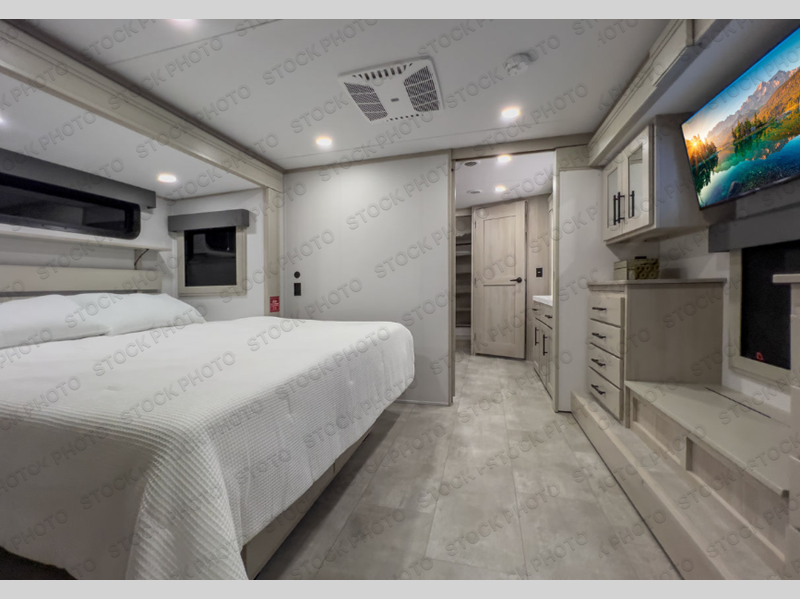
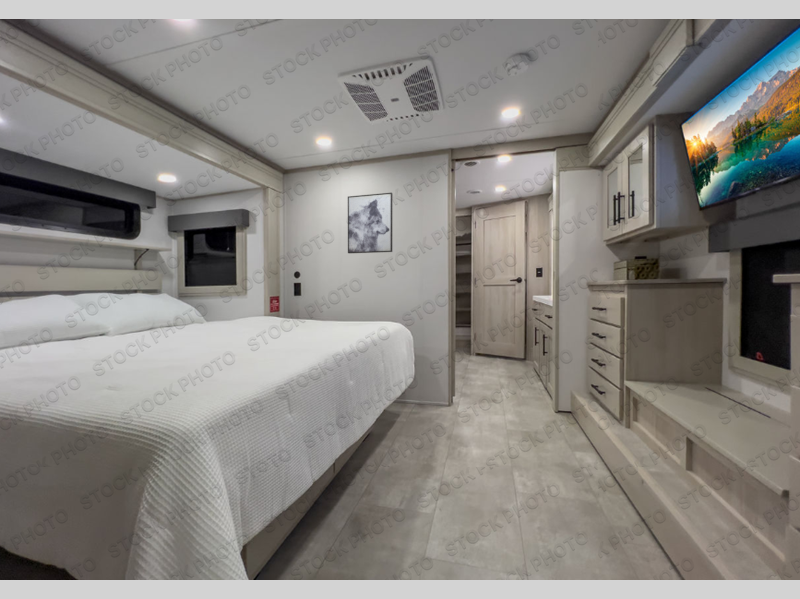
+ wall art (369, 223)
